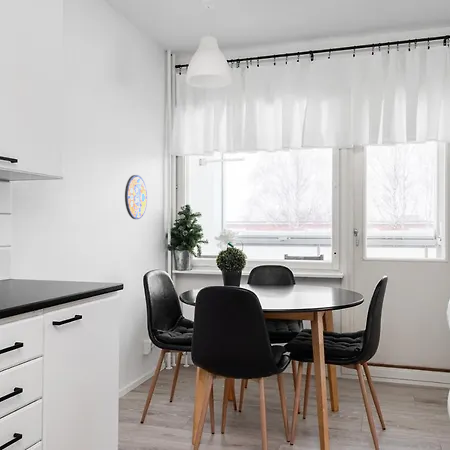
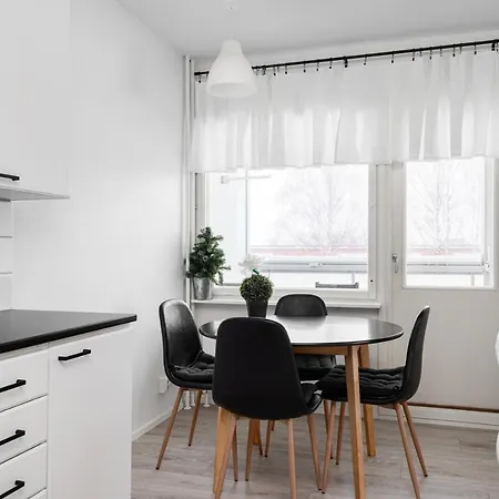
- manhole cover (136, 197)
